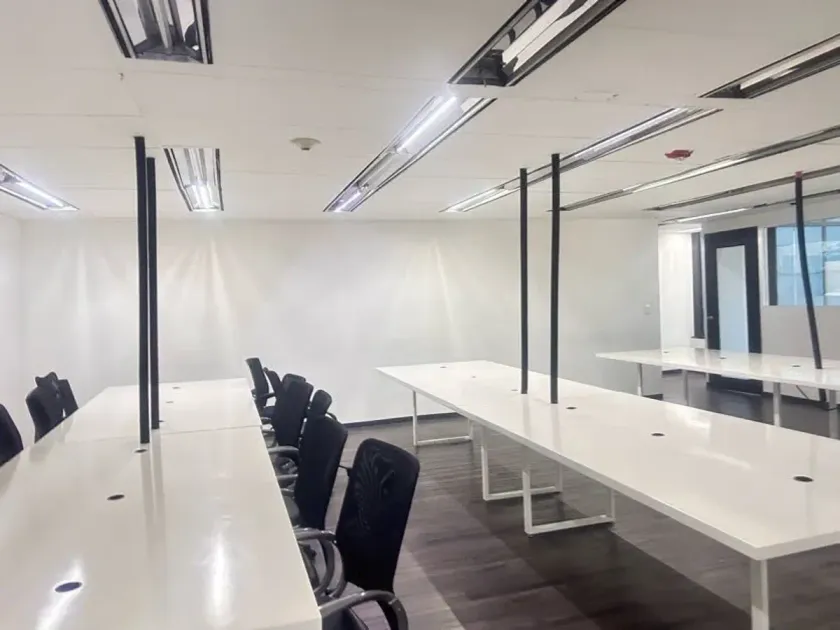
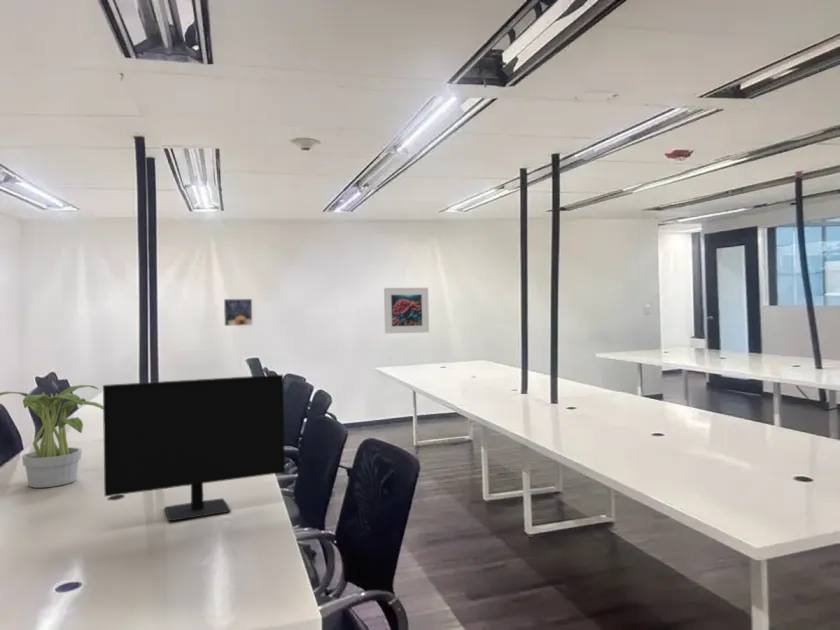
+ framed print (238, 312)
+ potted plant (52, 434)
+ monitor (197, 444)
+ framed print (406, 310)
